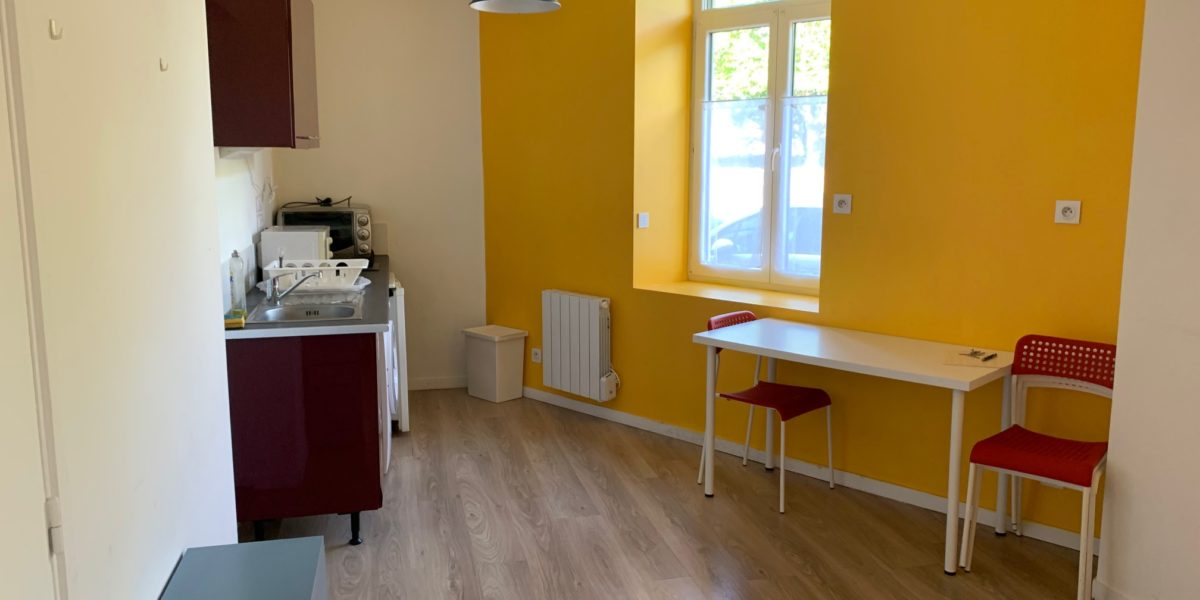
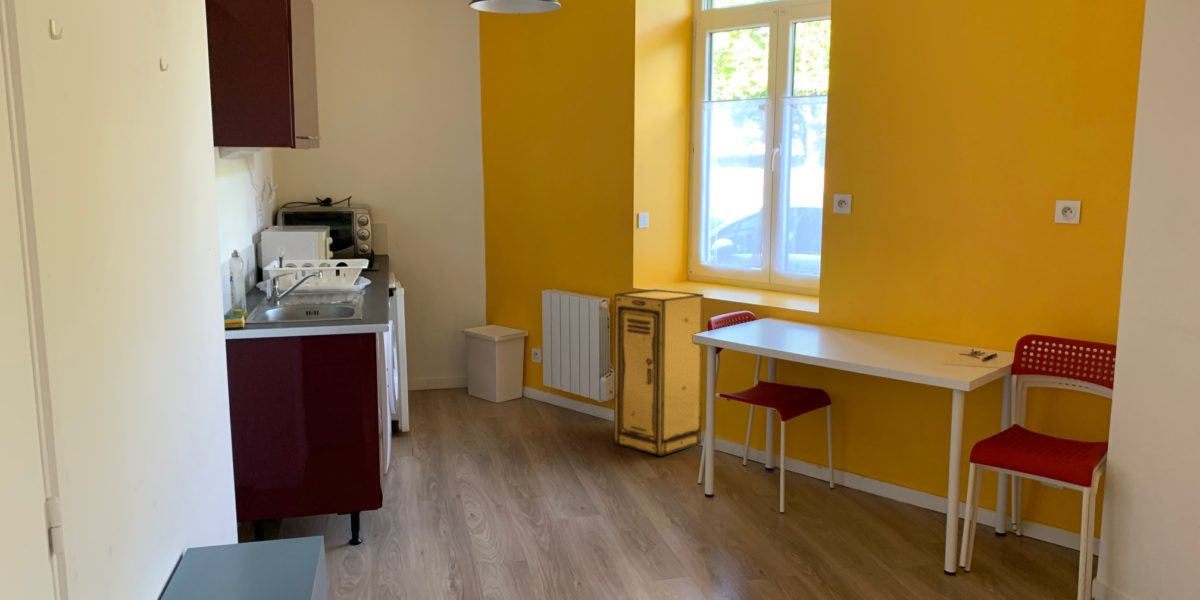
+ storage cabinet (658, 369)
